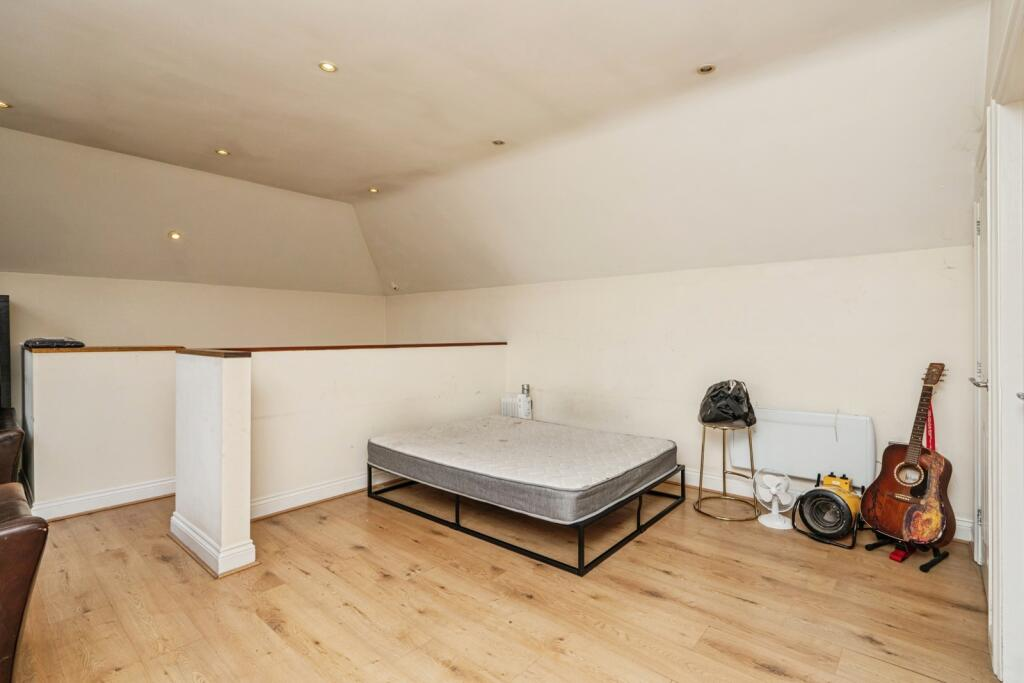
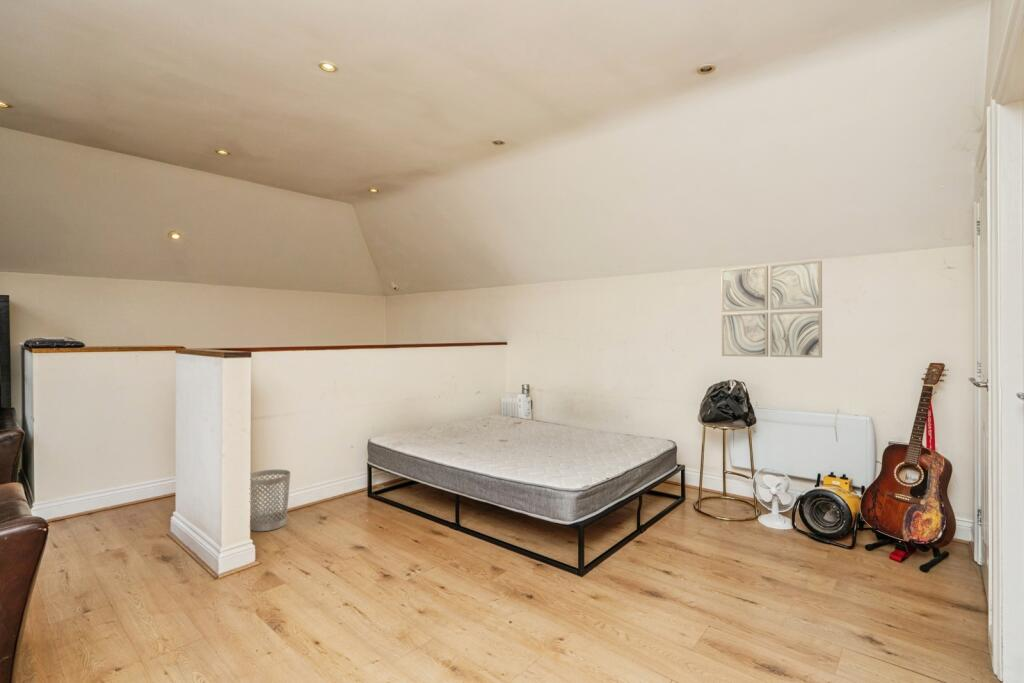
+ wastebasket (268, 500)
+ wall art (767, 312)
